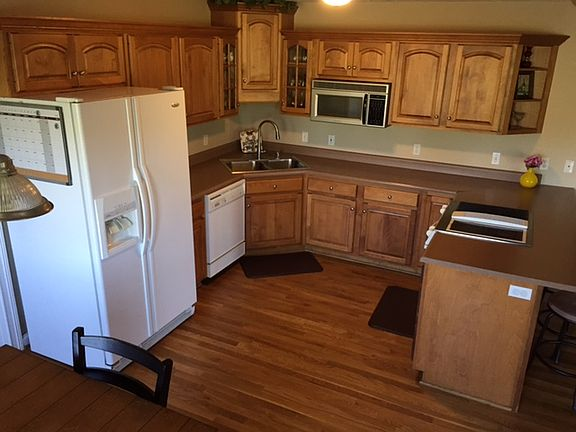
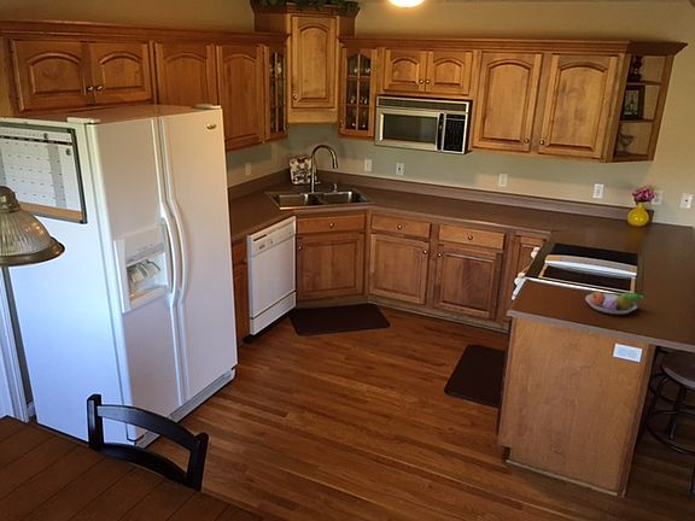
+ fruit bowl (613, 298)
